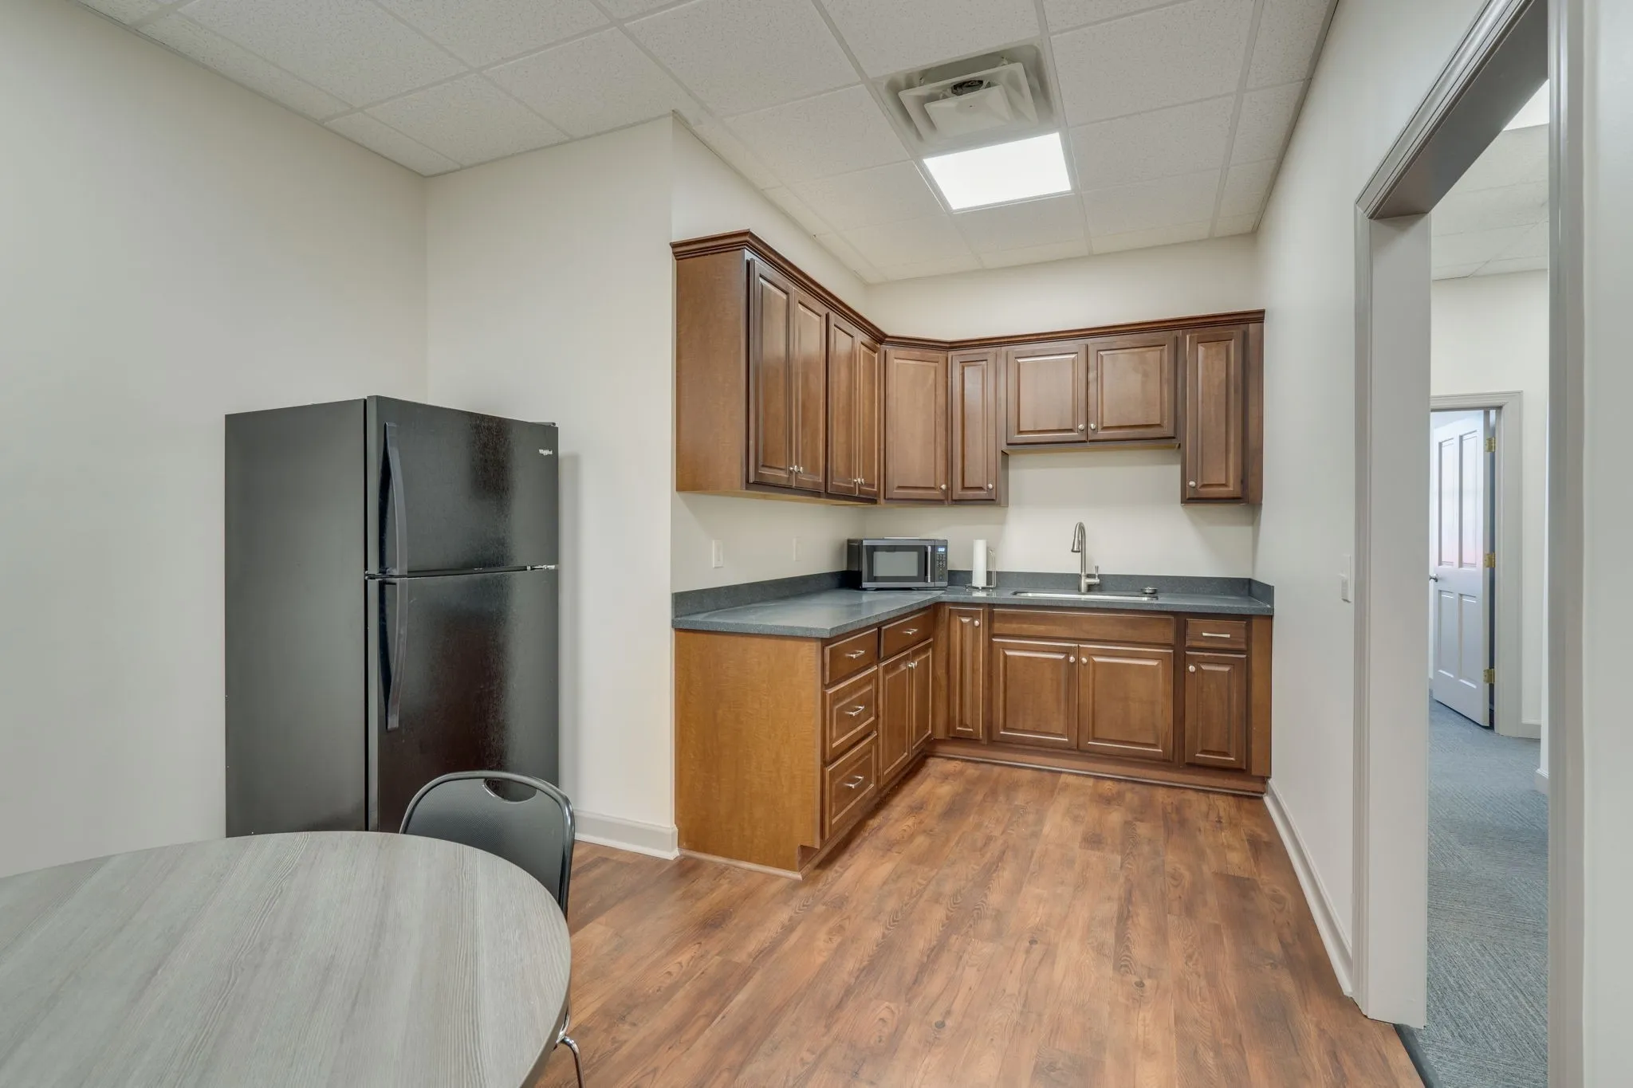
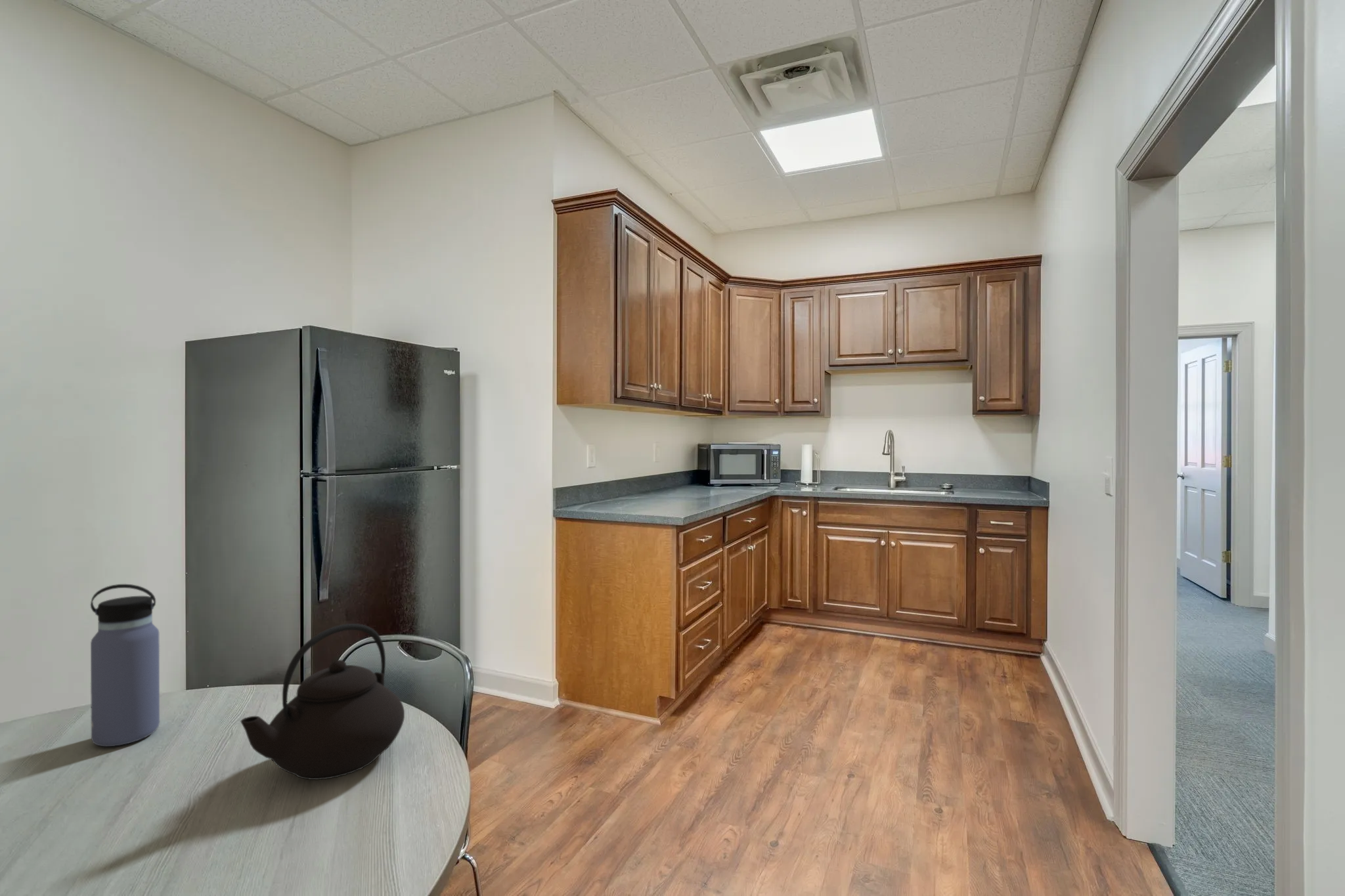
+ water bottle (125, 658)
+ teapot (324, 697)
